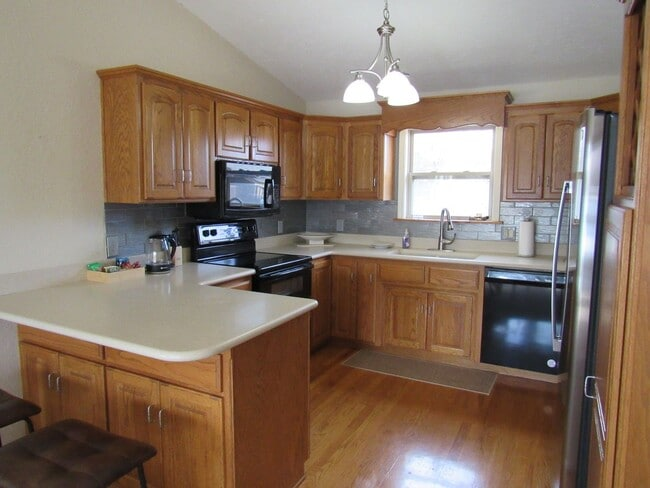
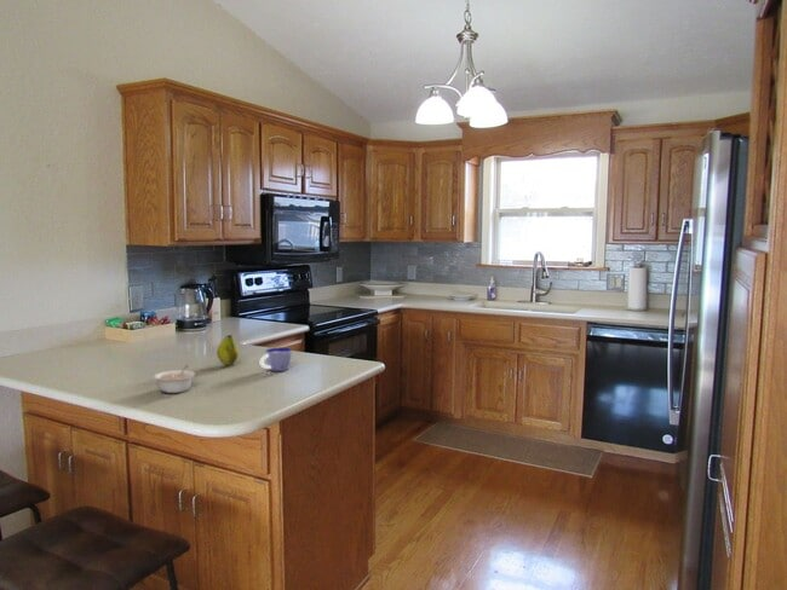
+ cup (275, 360)
+ legume (174, 380)
+ fruit (228, 349)
